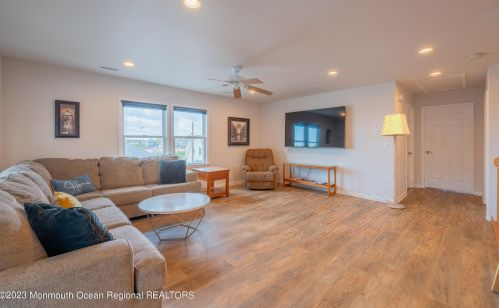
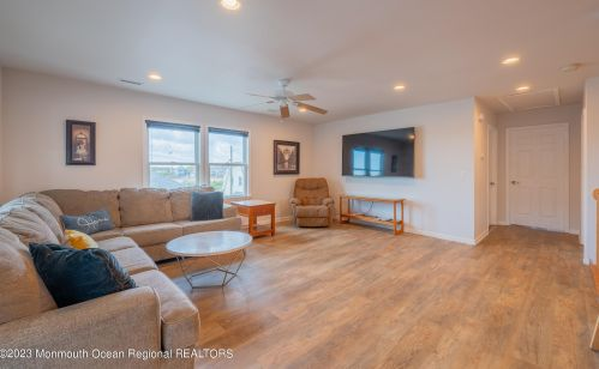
- lamp (394, 161)
